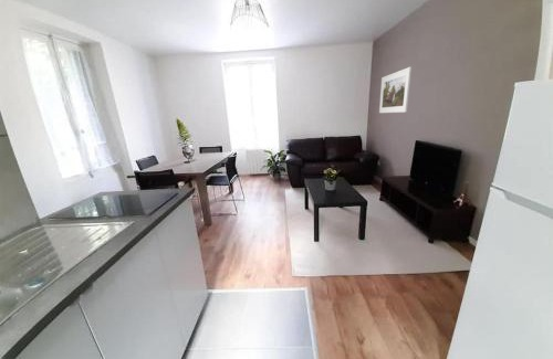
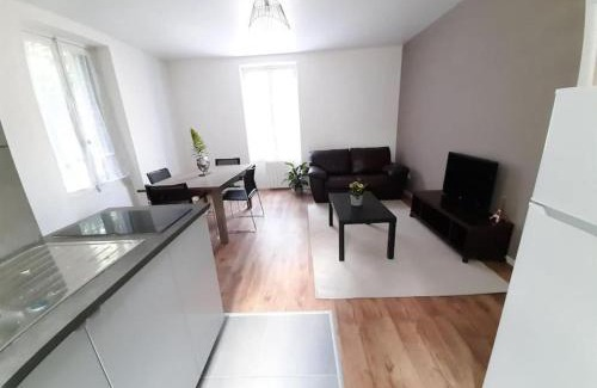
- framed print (393, 93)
